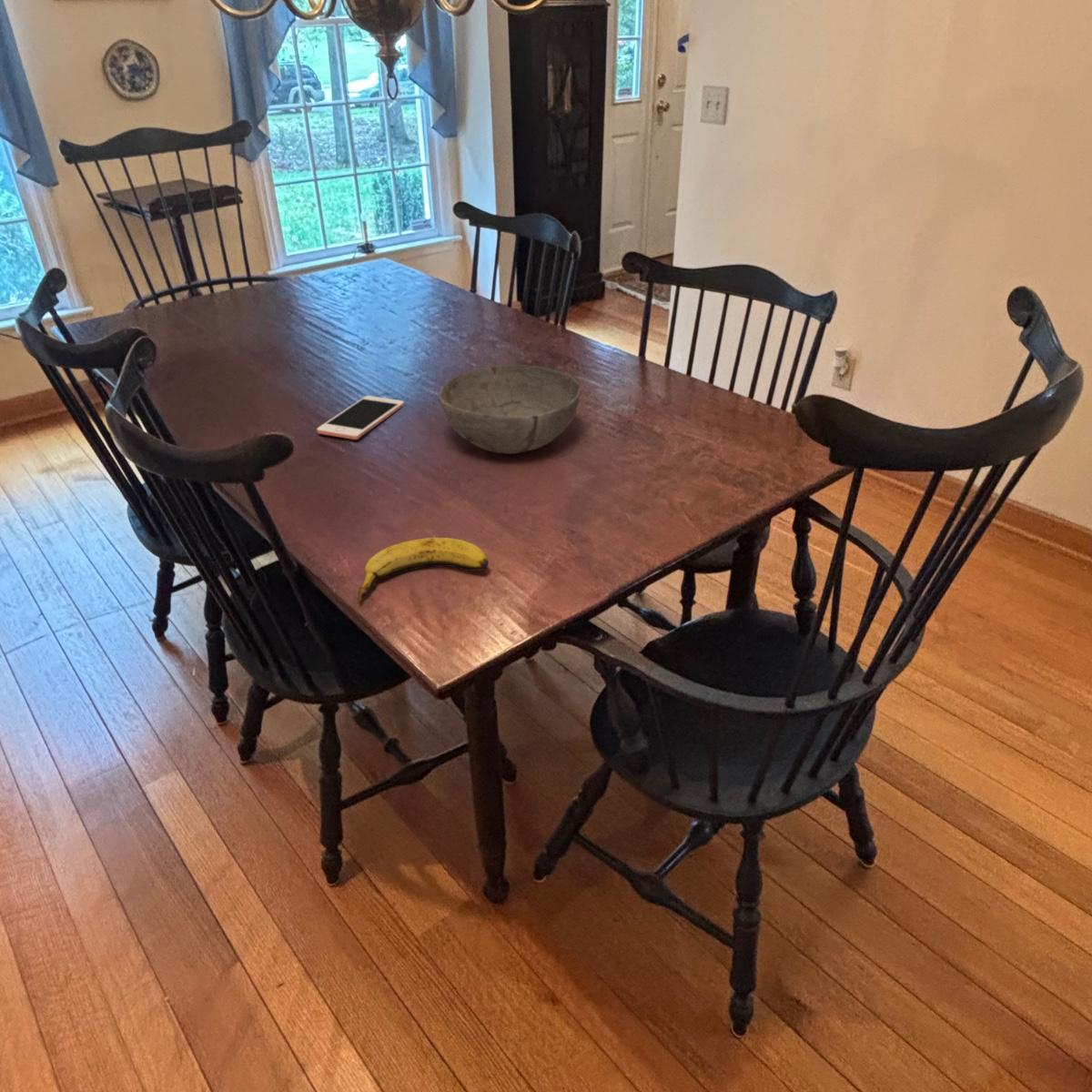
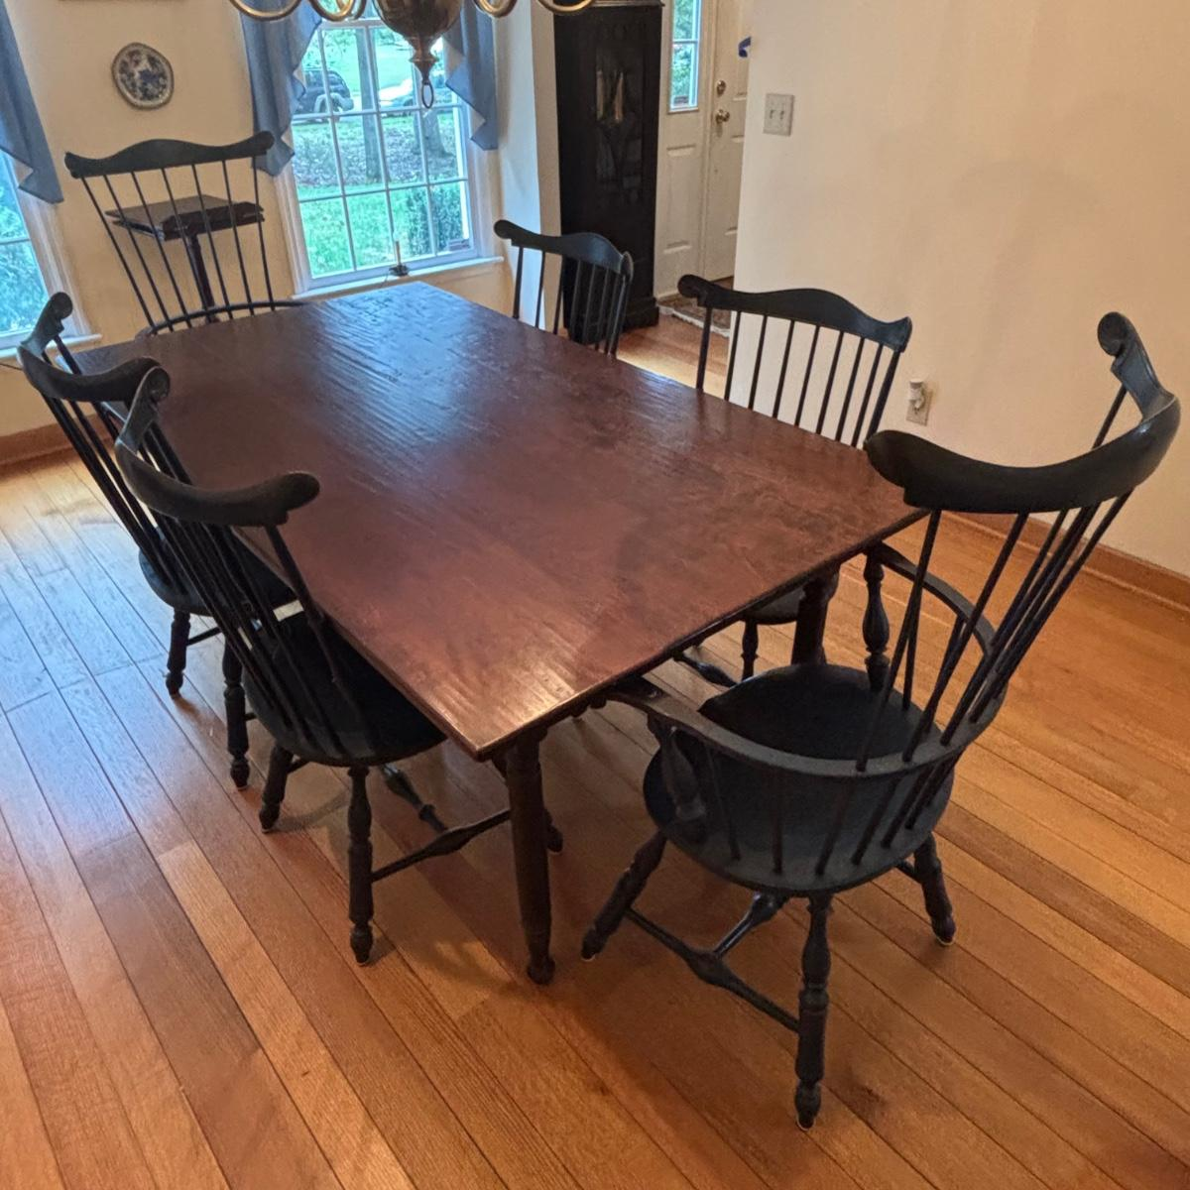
- banana (415, 562)
- bowl (511, 413)
- cell phone (362, 416)
